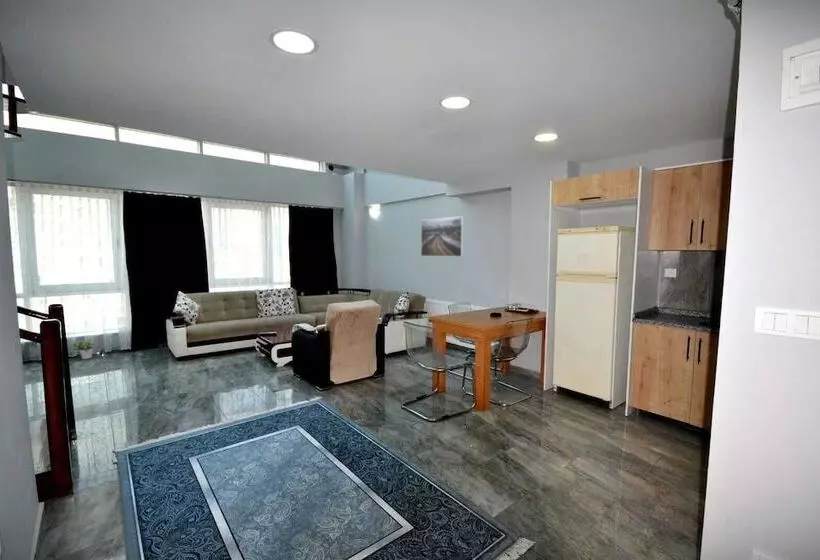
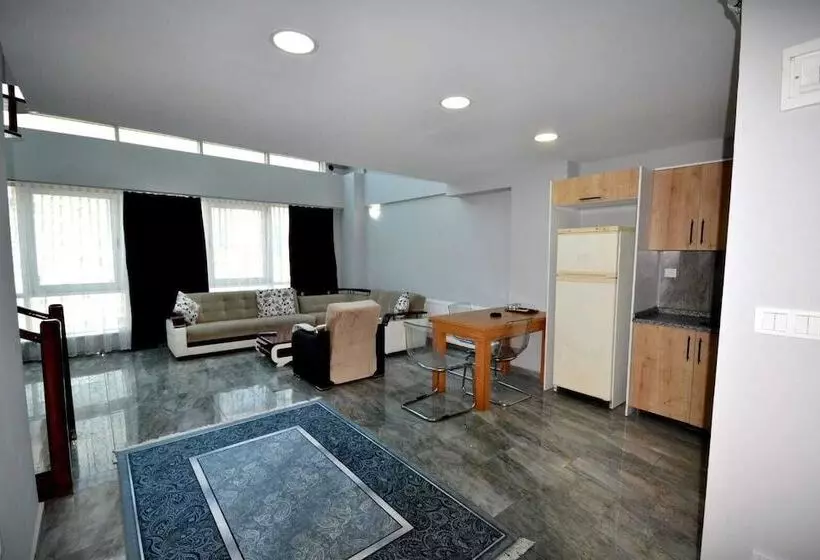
- potted plant (83, 349)
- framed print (440, 237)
